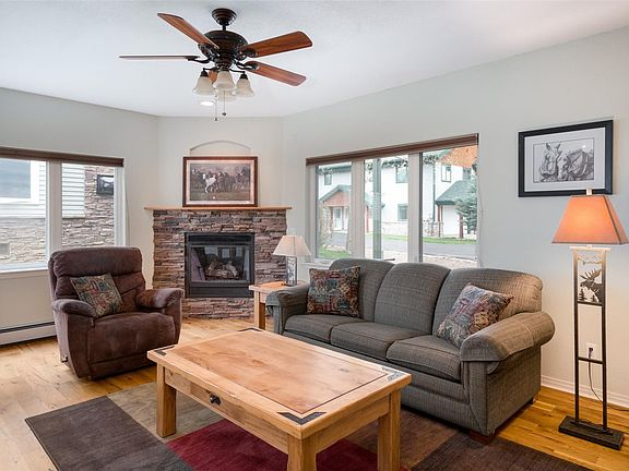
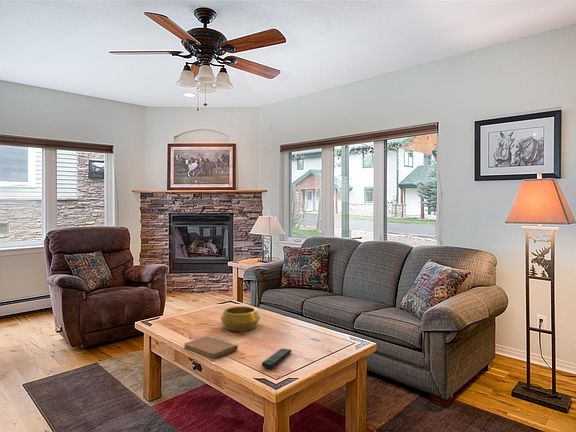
+ decorative bowl (240, 318)
+ remote control (277, 357)
+ notebook (210, 346)
